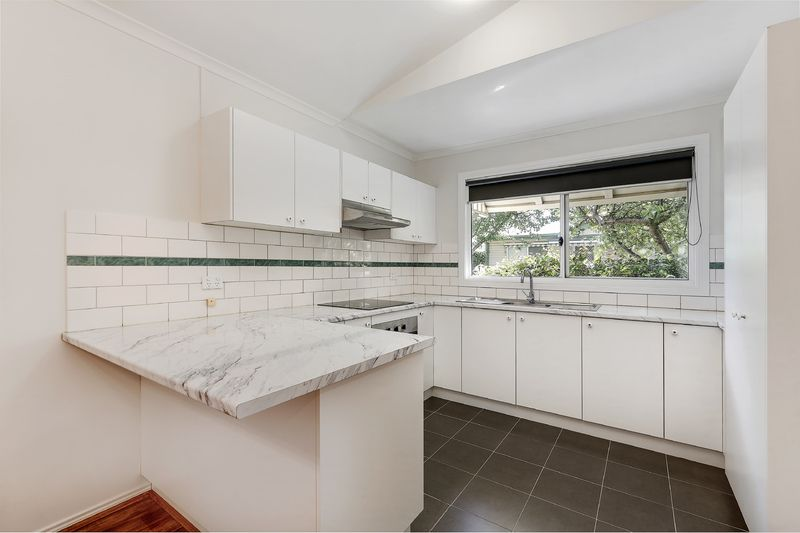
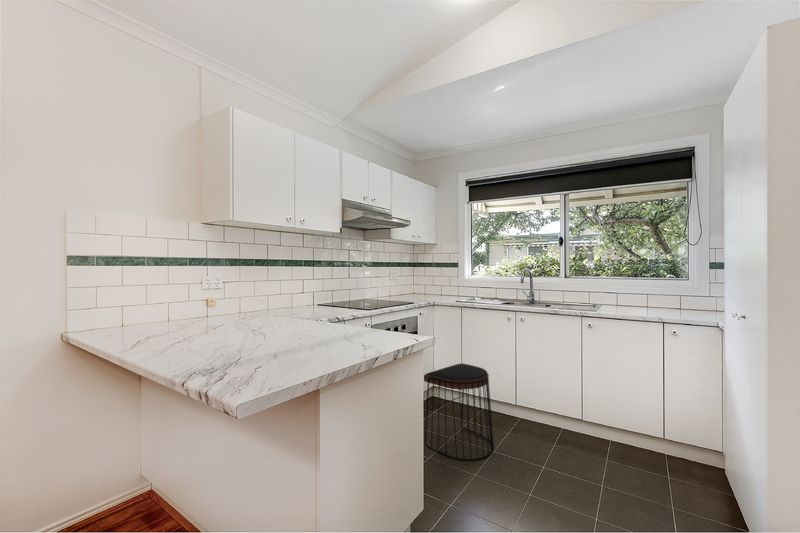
+ stool (462, 408)
